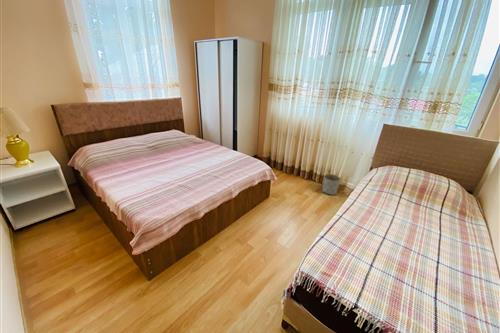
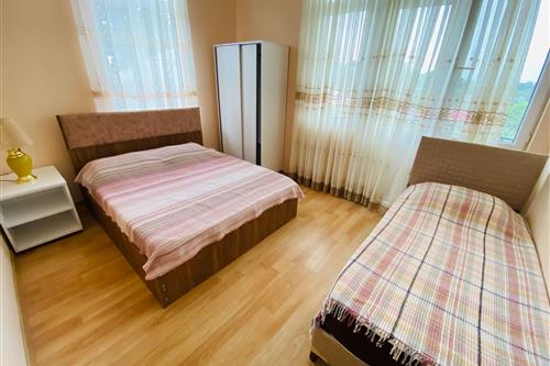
- planter (330, 184)
